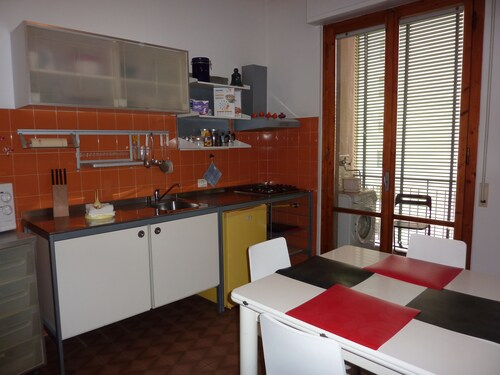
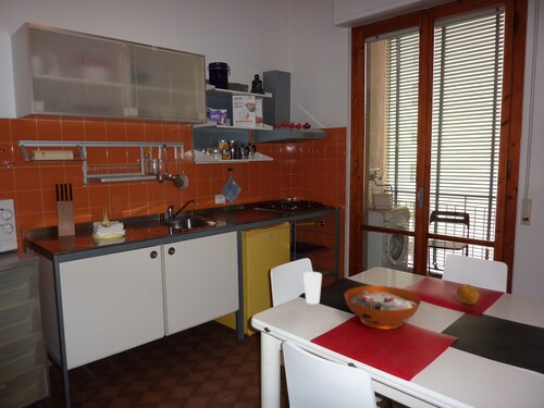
+ fruit (467, 294)
+ decorative bowl (381, 308)
+ cup (312, 287)
